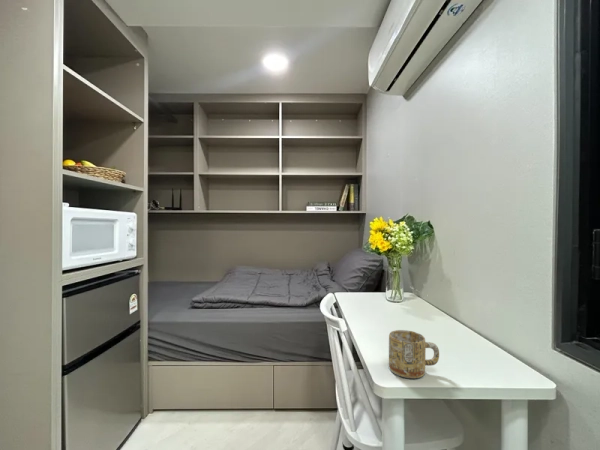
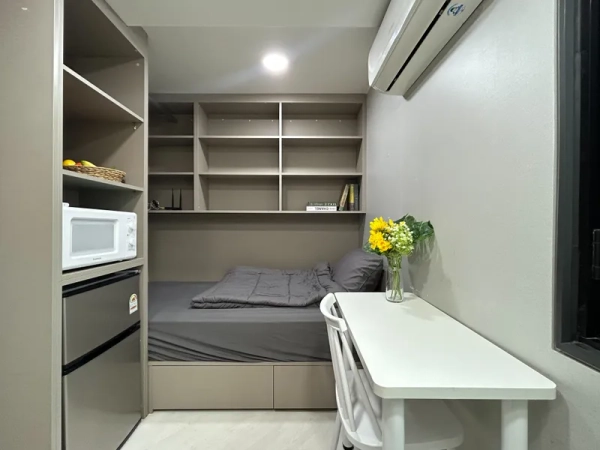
- mug (413, 353)
